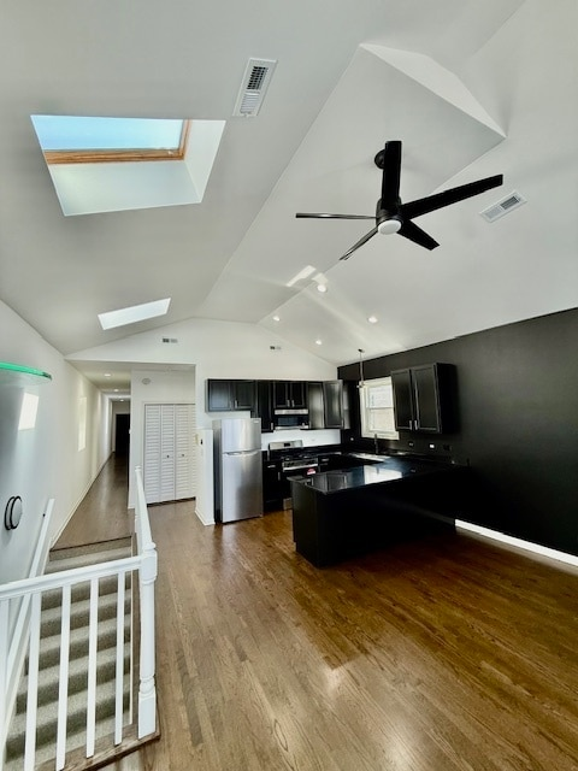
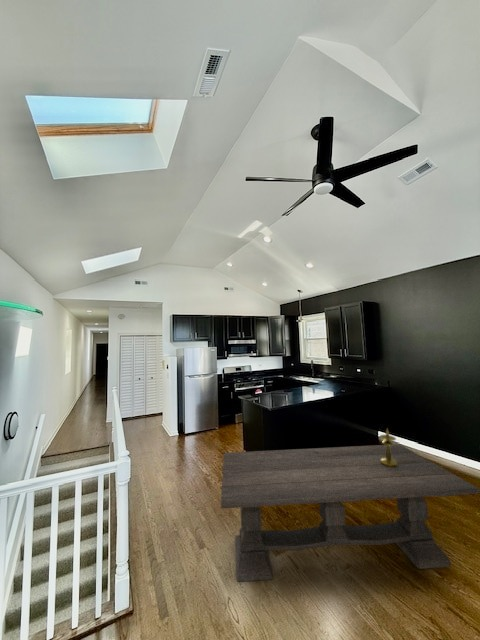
+ dining table (331, 509)
+ candlestick (387, 445)
